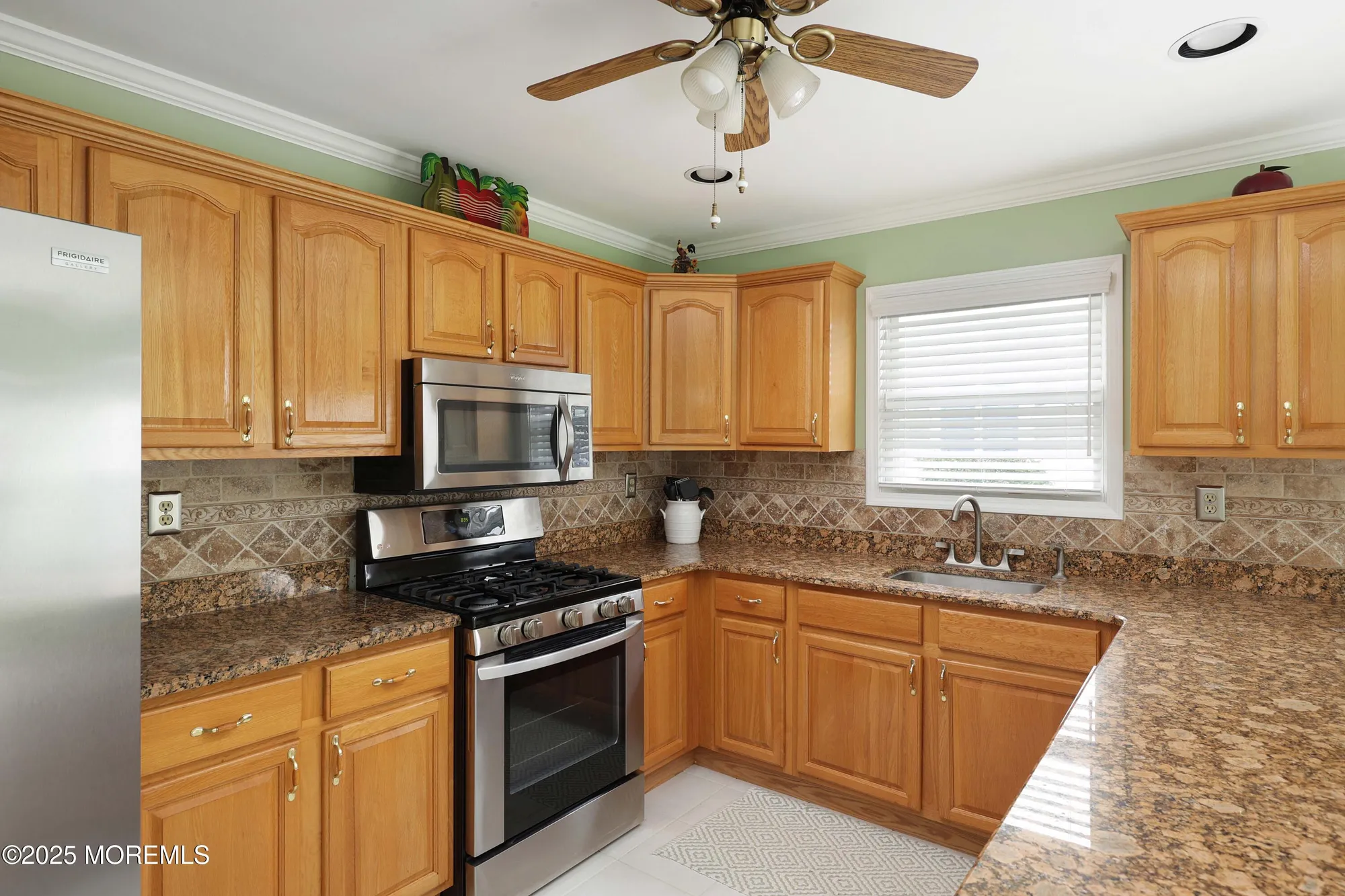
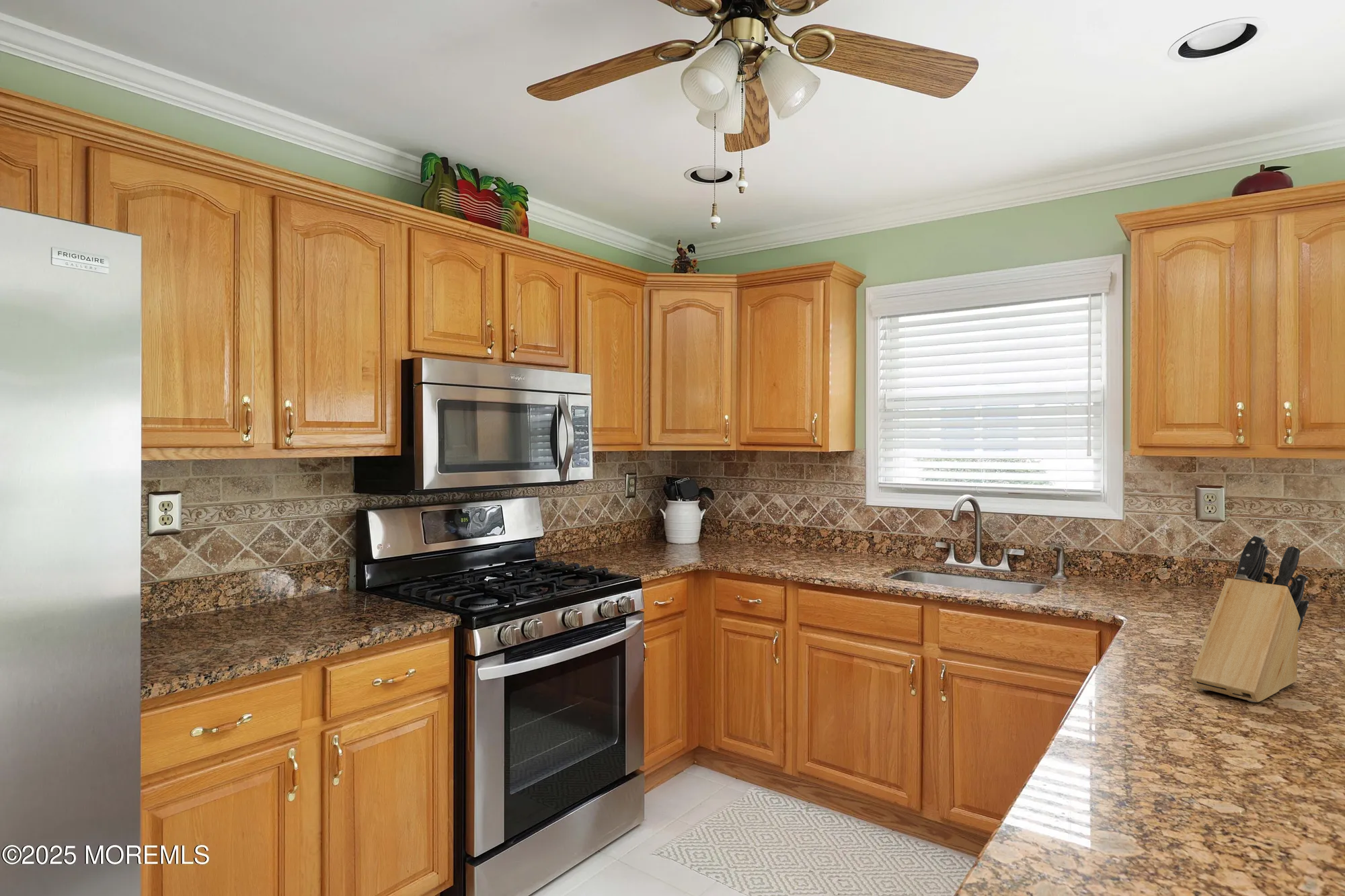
+ knife block (1254, 612)
